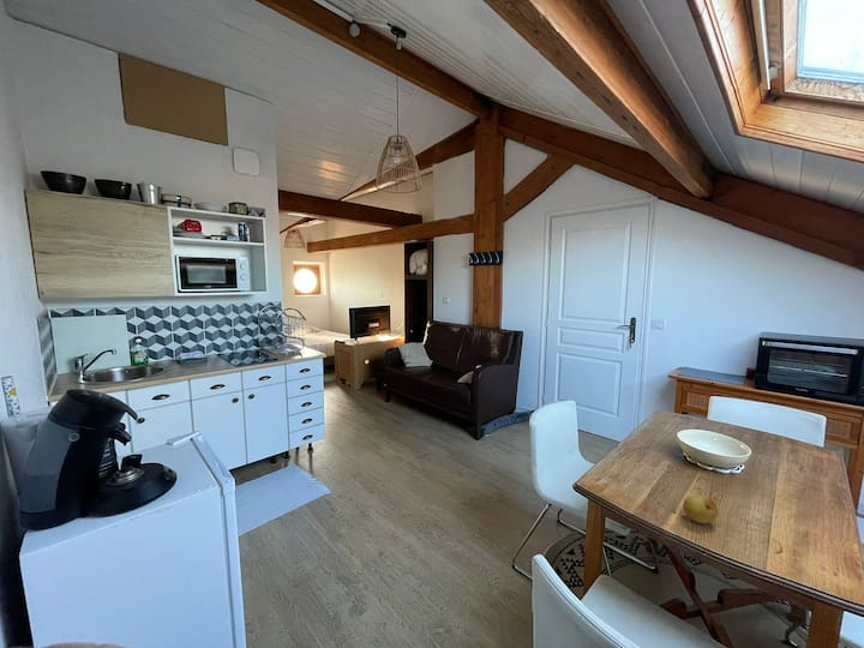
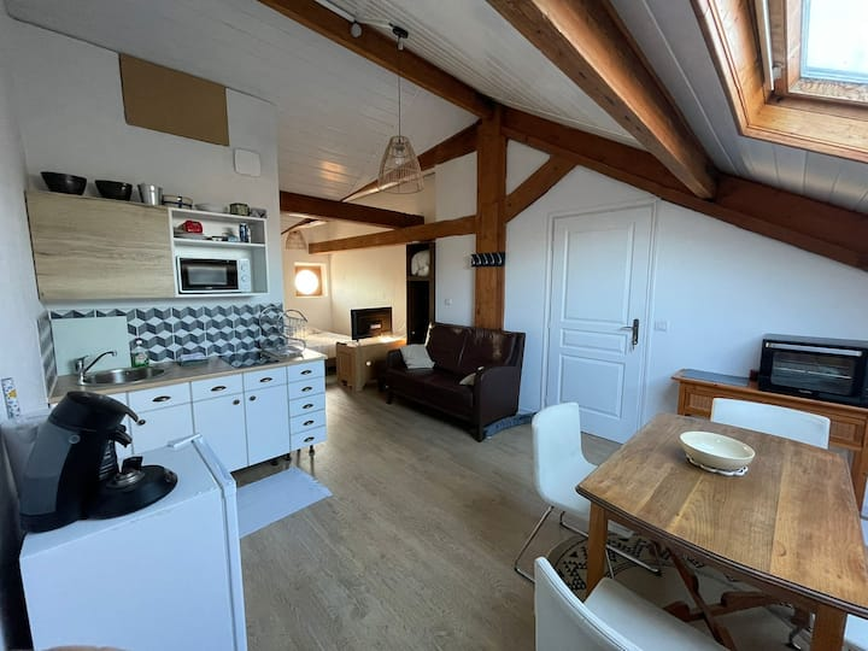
- fruit (700, 509)
